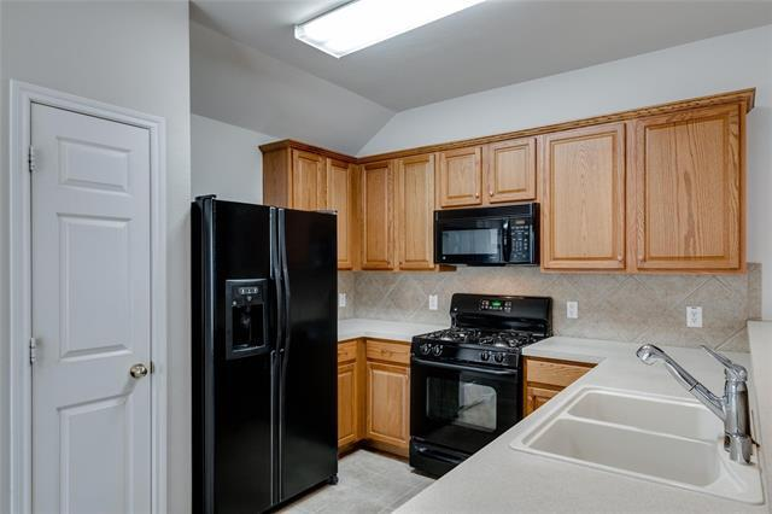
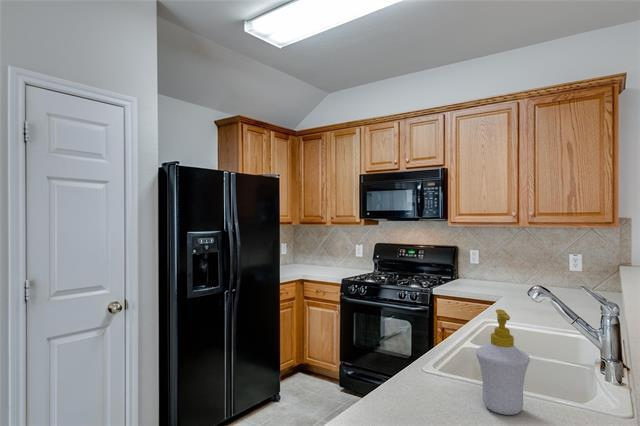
+ soap bottle (502, 359)
